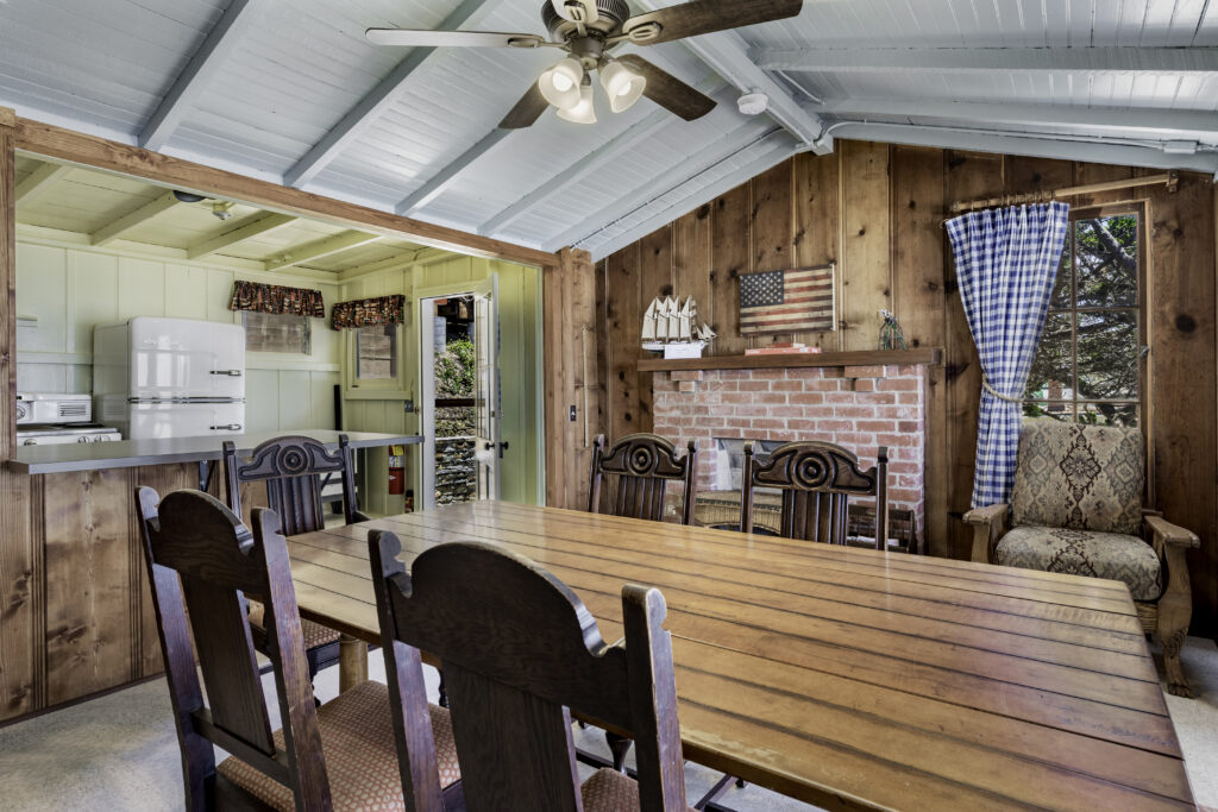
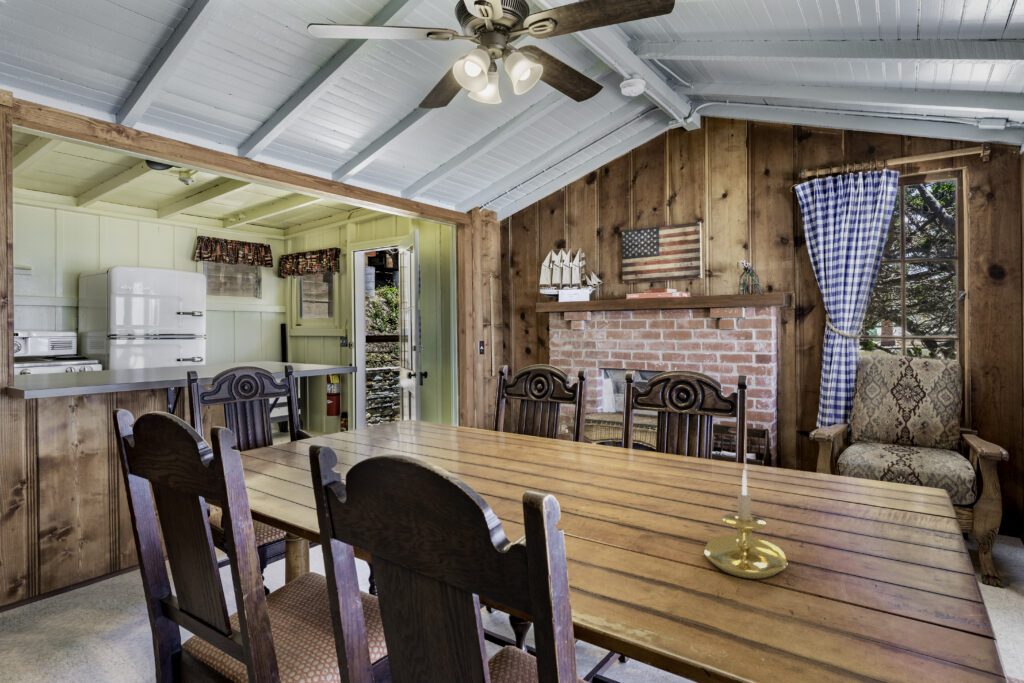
+ candle holder (744, 518)
